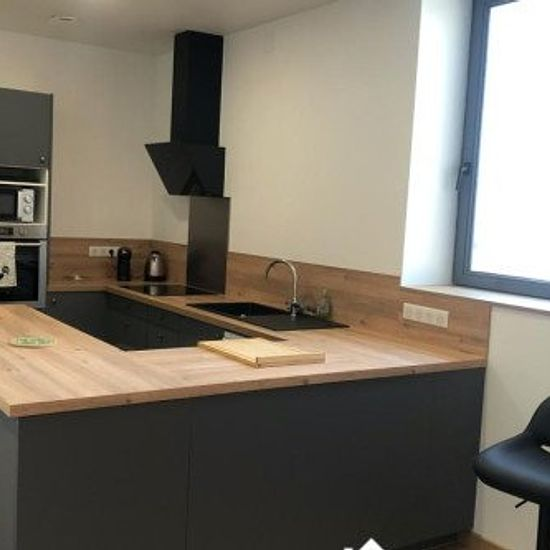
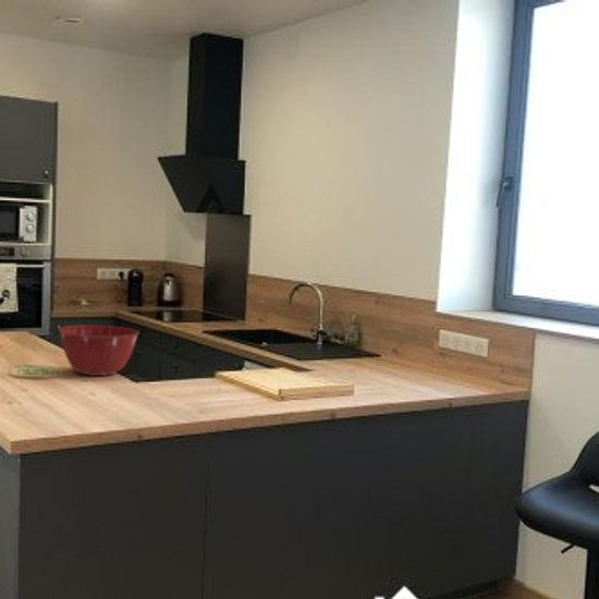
+ mixing bowl (98, 351)
